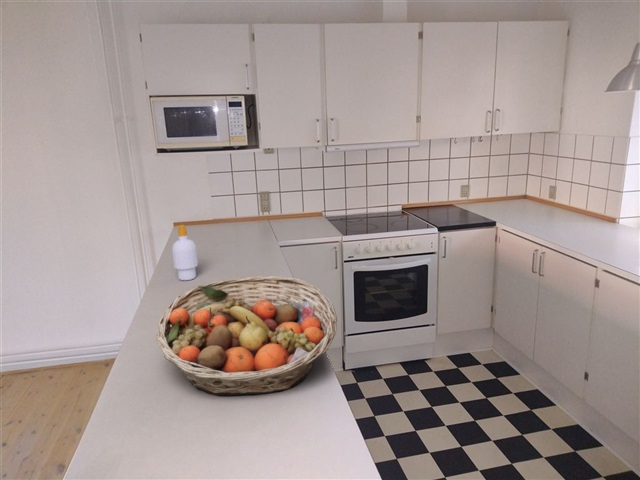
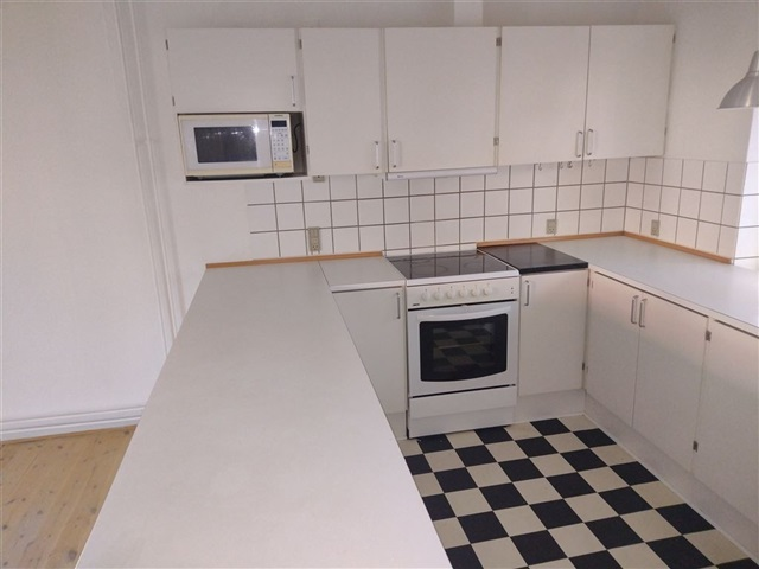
- fruit basket (248, 332)
- soap bottle (184, 252)
